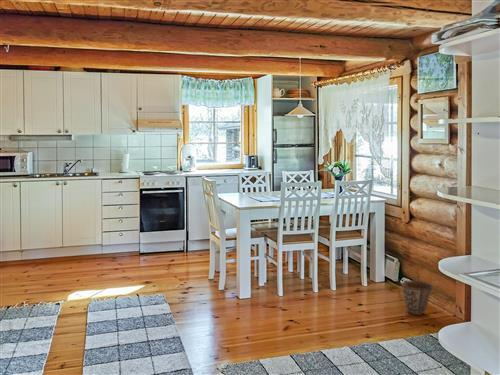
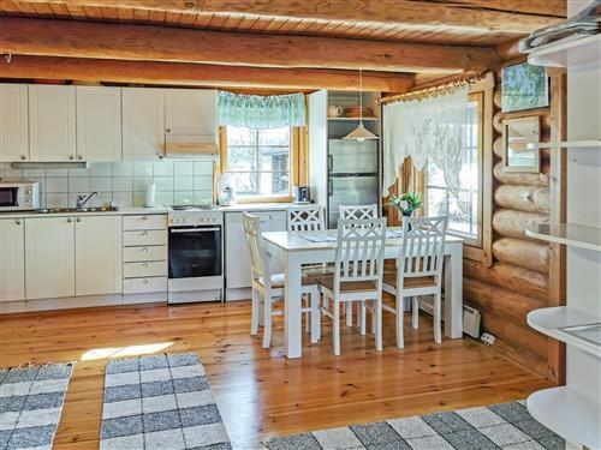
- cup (416, 298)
